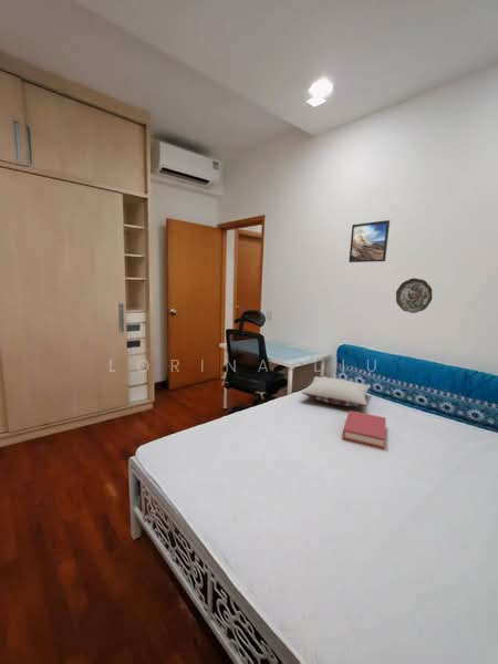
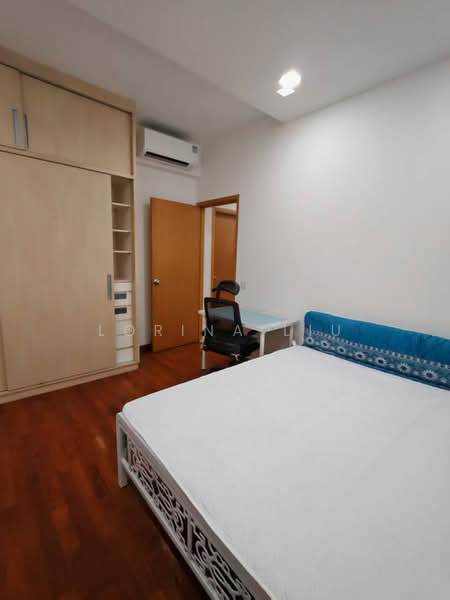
- pillow (338, 388)
- decorative plate (414, 295)
- hardback book (364, 427)
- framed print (367, 242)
